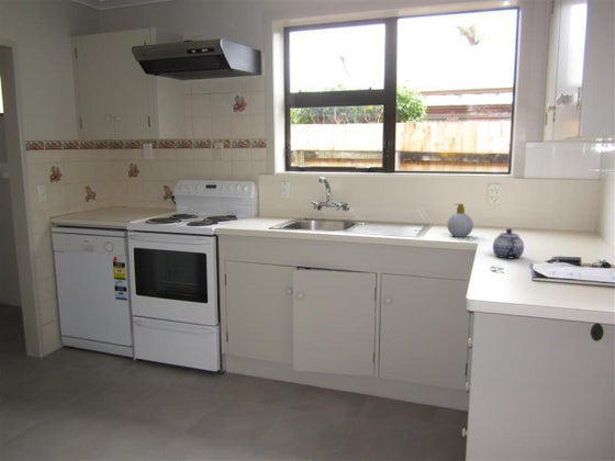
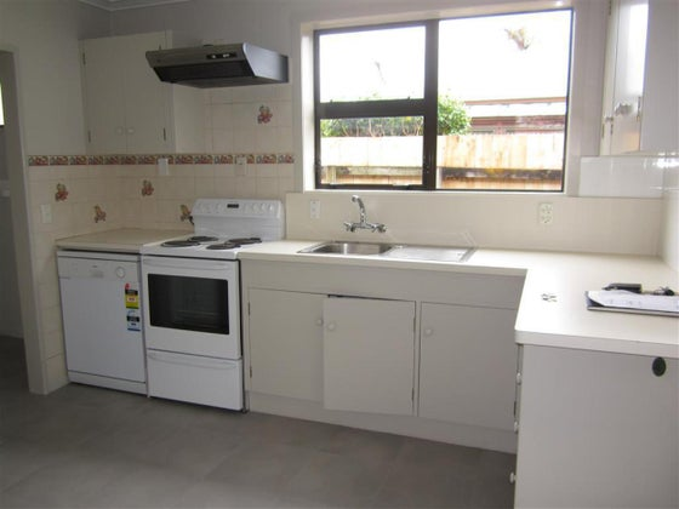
- soap bottle (460, 220)
- teapot (508, 243)
